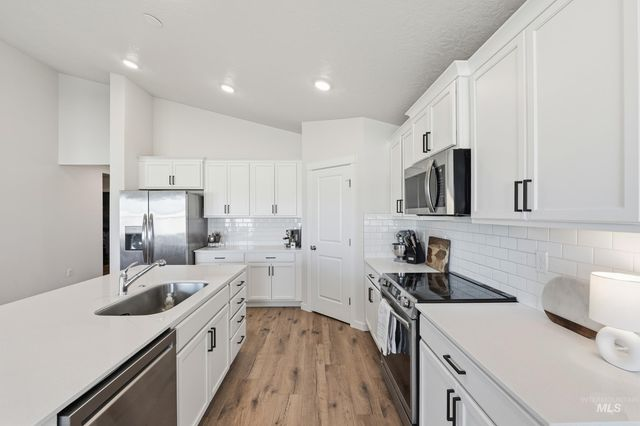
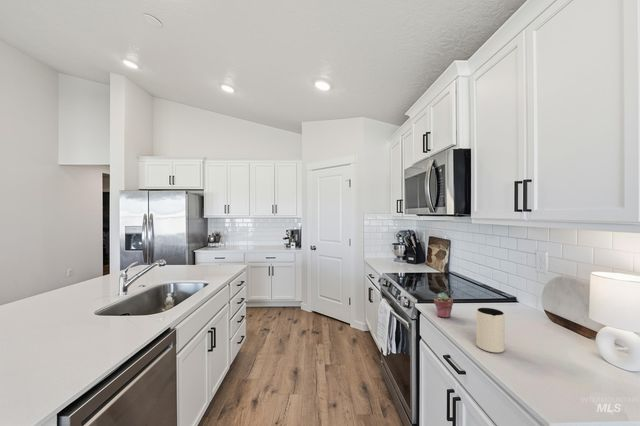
+ pitcher (489, 328)
+ potted succulent (443, 304)
